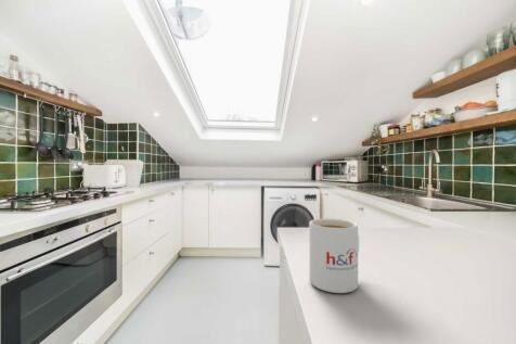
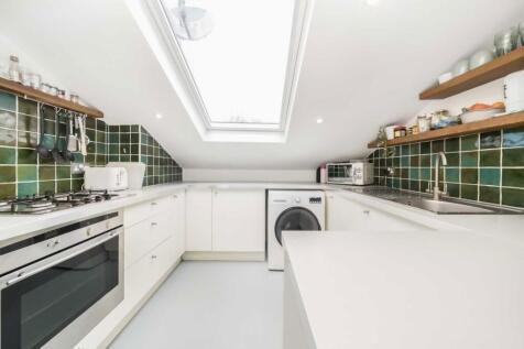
- mug (338, 251)
